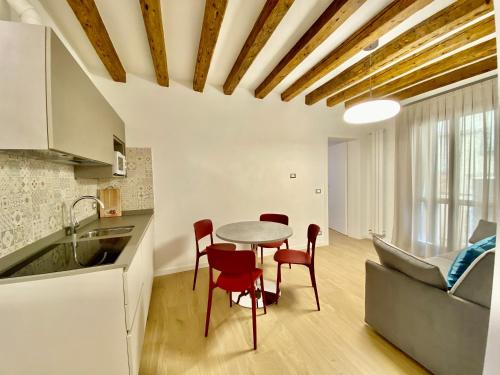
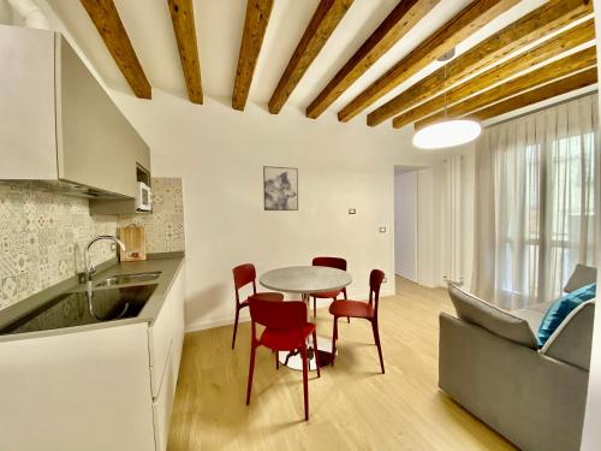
+ wall art (280, 189)
